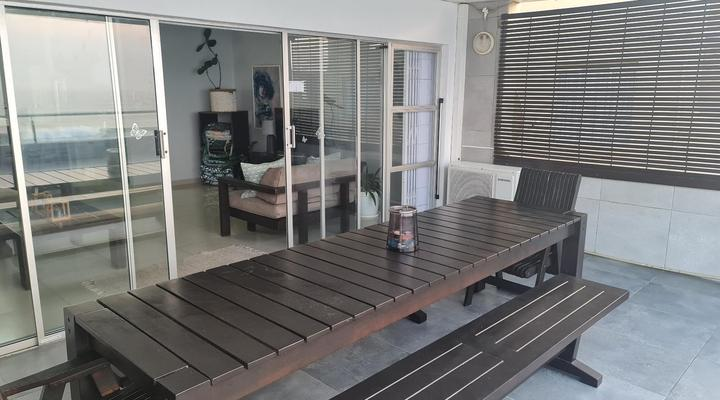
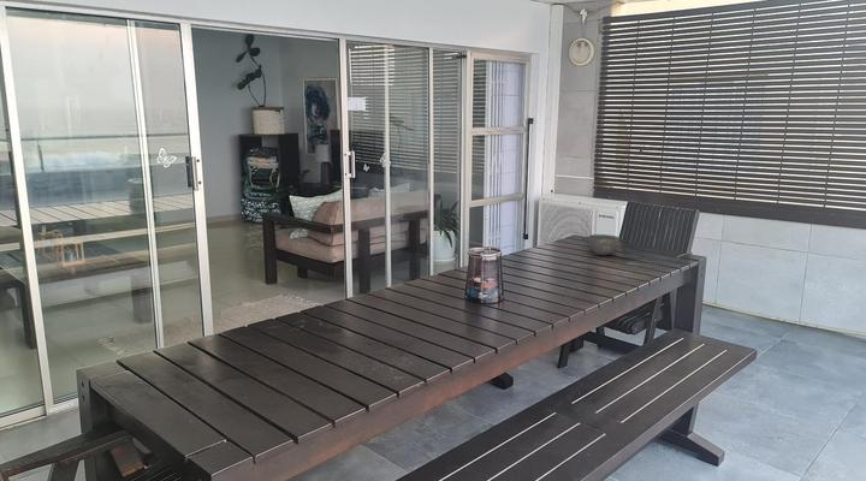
+ bowl (603, 245)
